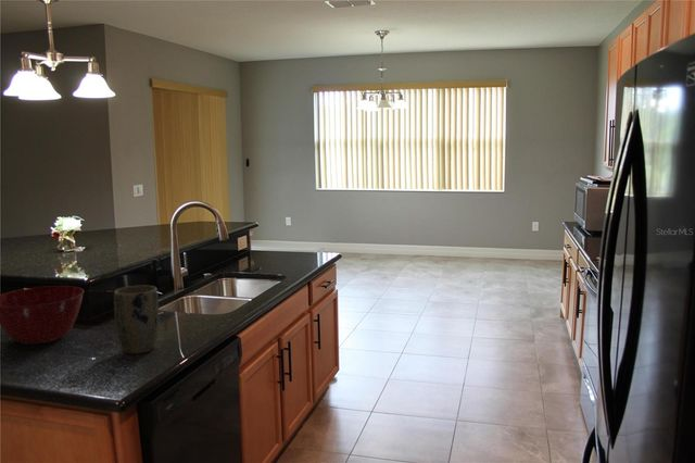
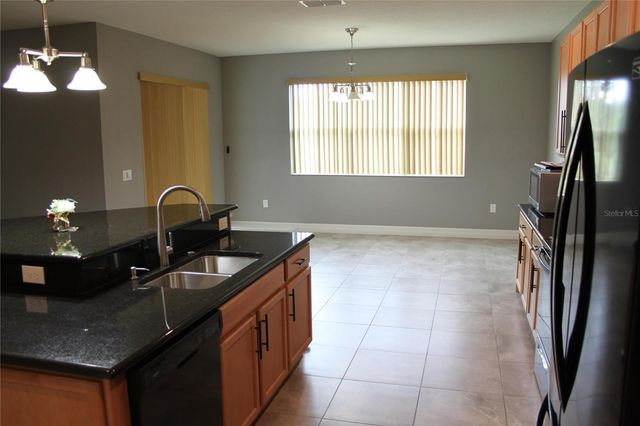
- mixing bowl (39, 316)
- plant pot (137, 320)
